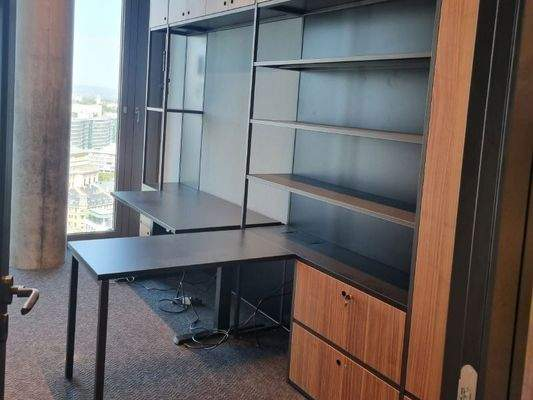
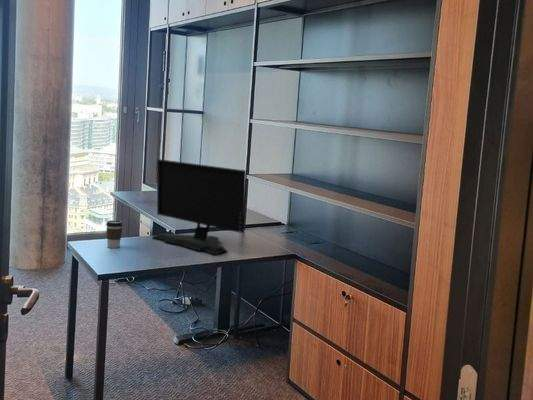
+ coffee cup (114, 234)
+ computer monitor (200, 204)
